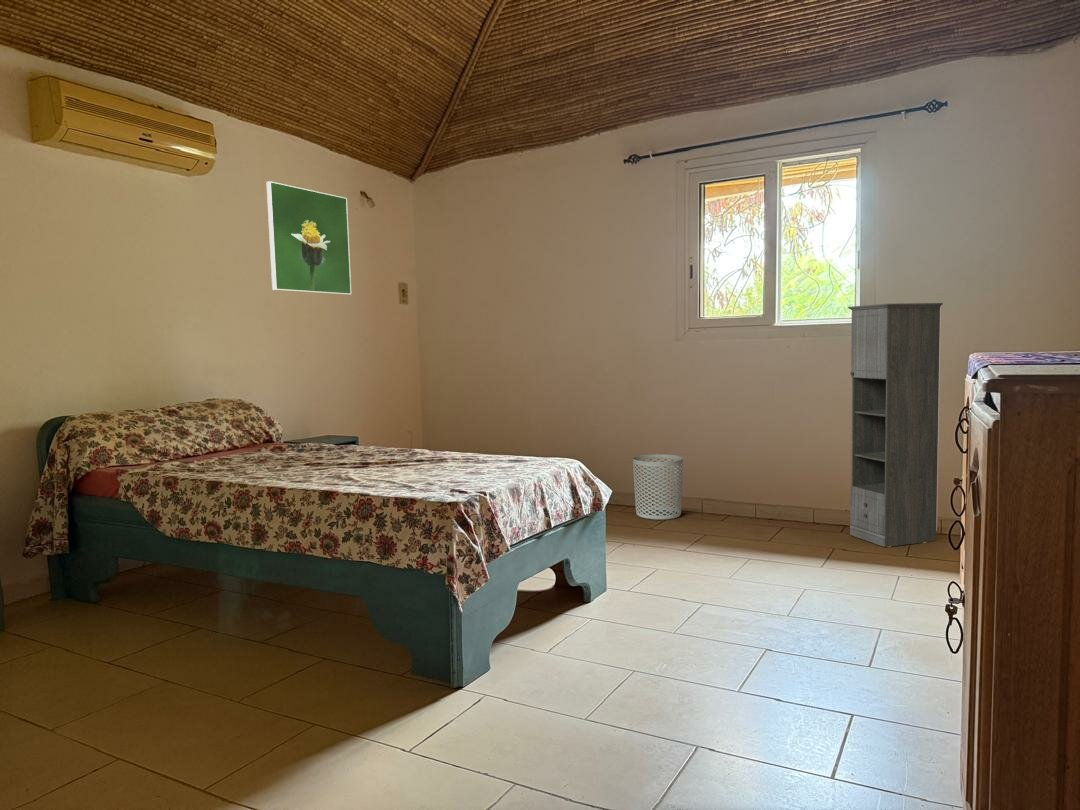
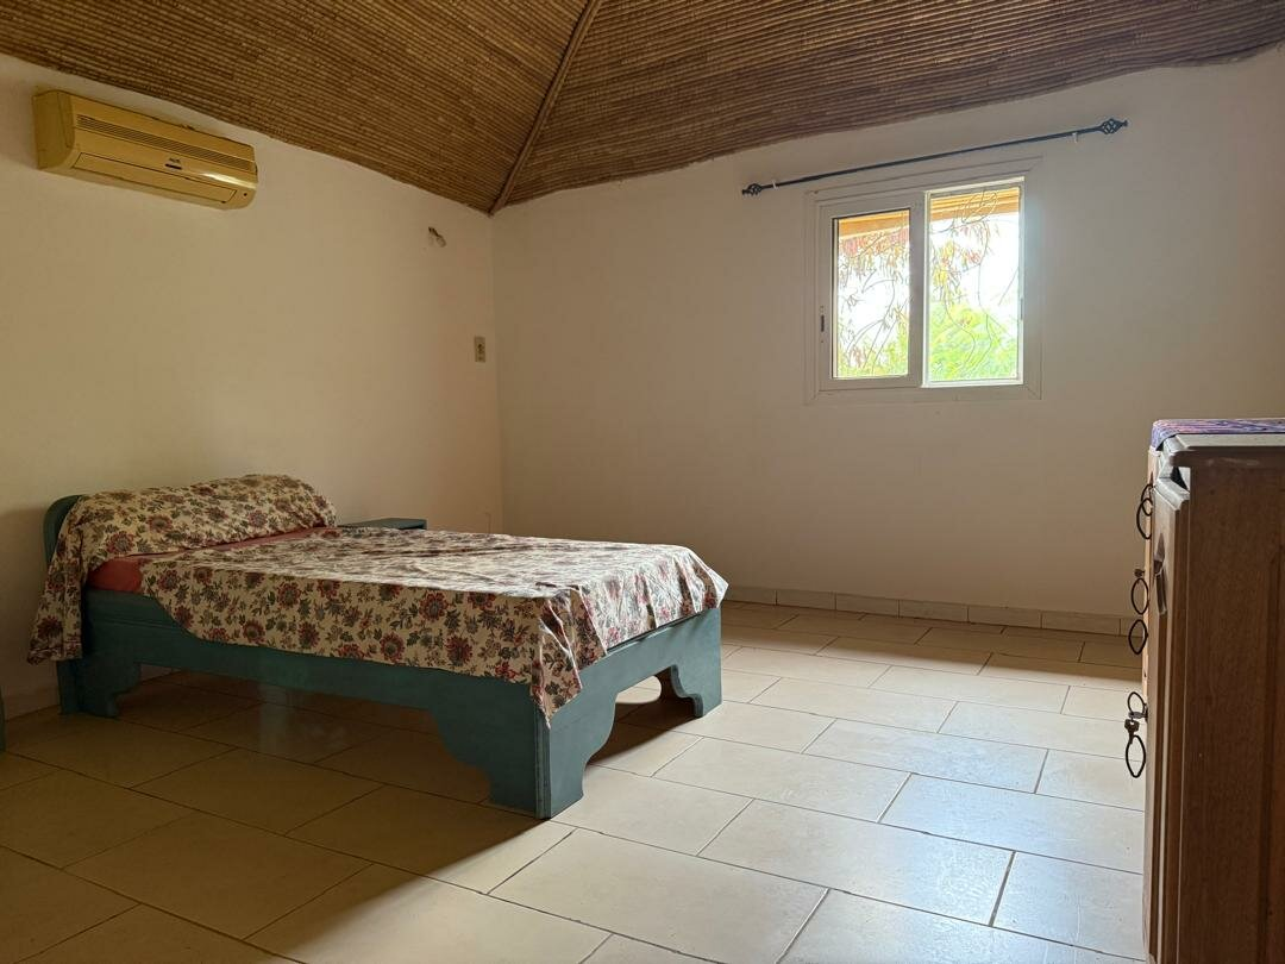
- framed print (311, 241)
- storage cabinet (892, 423)
- waste bin (658, 486)
